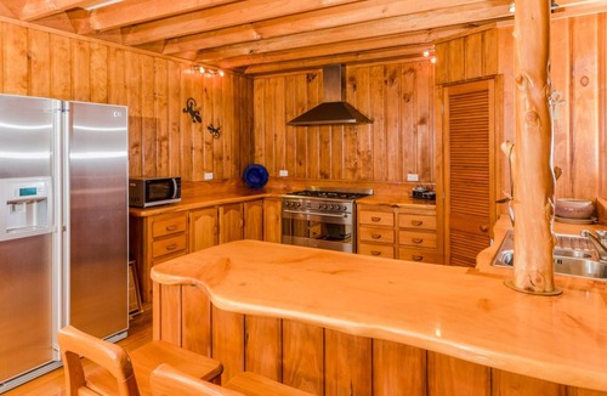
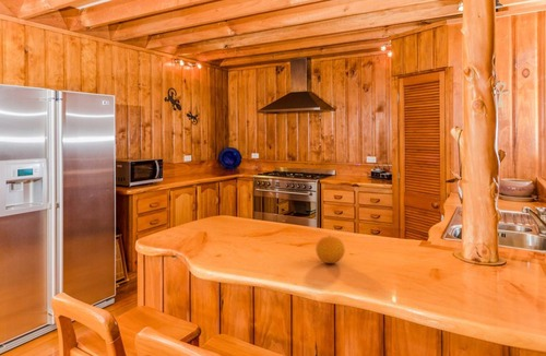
+ fruit (330, 249)
